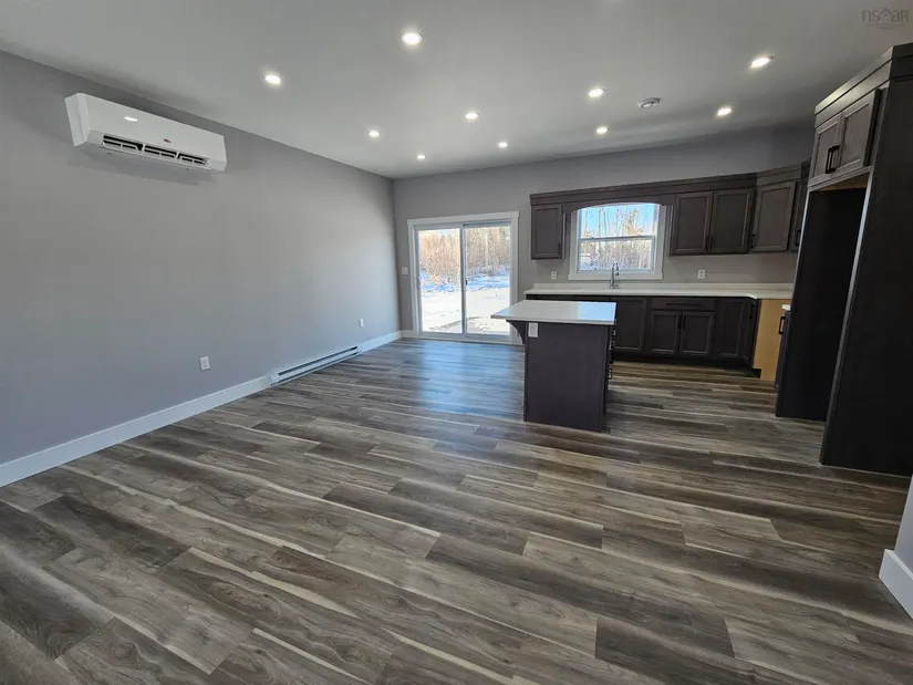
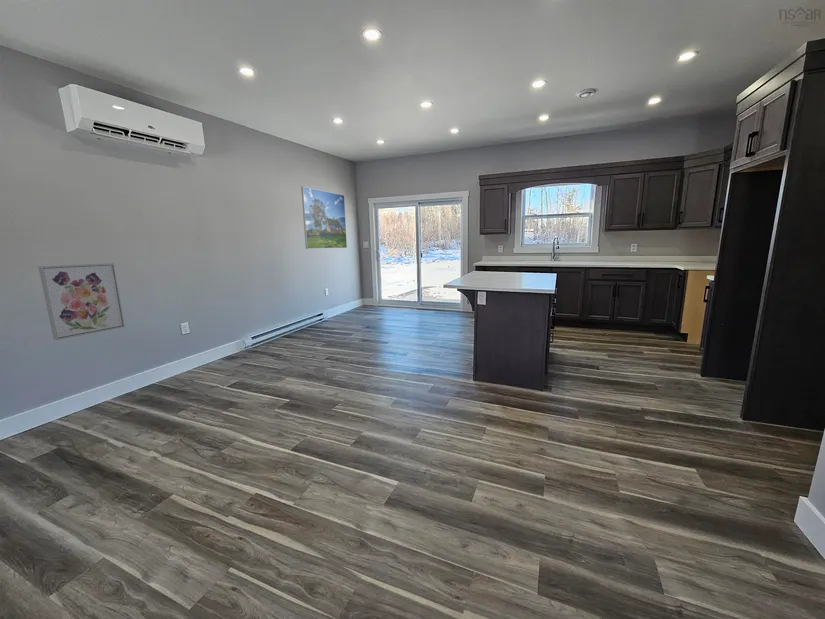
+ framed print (326, 220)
+ wall art (85, 299)
